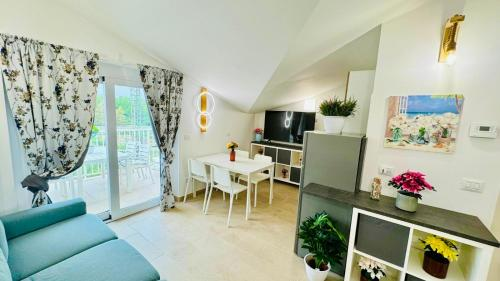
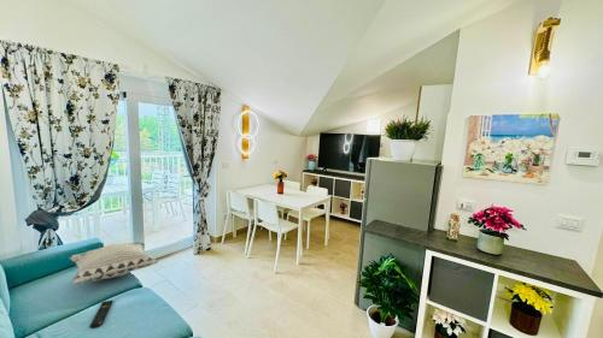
+ remote control (101, 313)
+ decorative pillow (113, 260)
